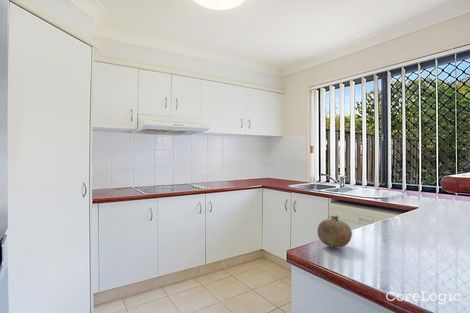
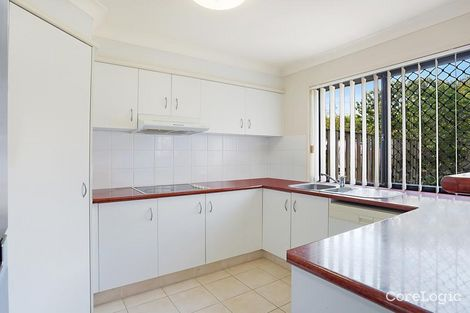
- fruit (334, 231)
